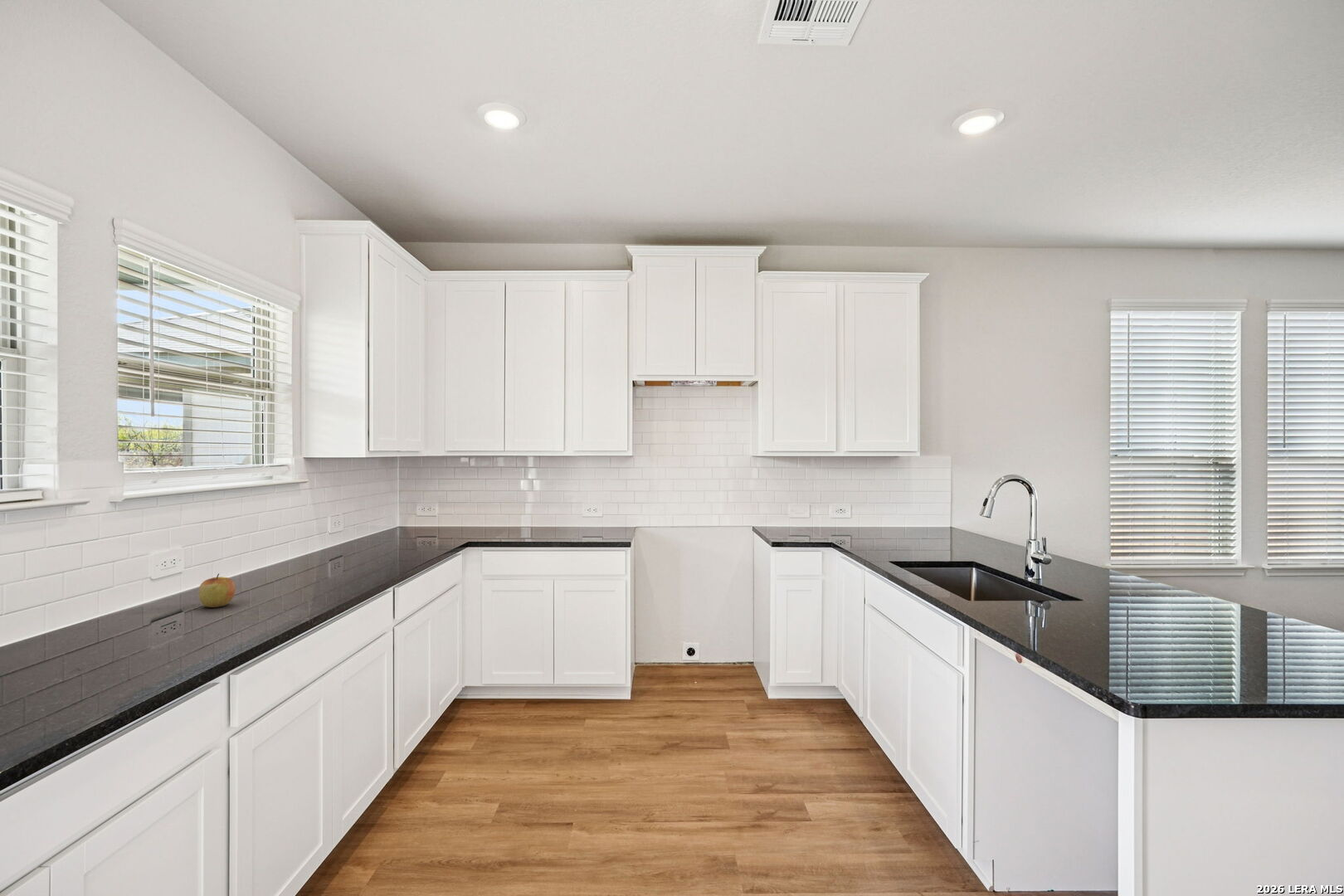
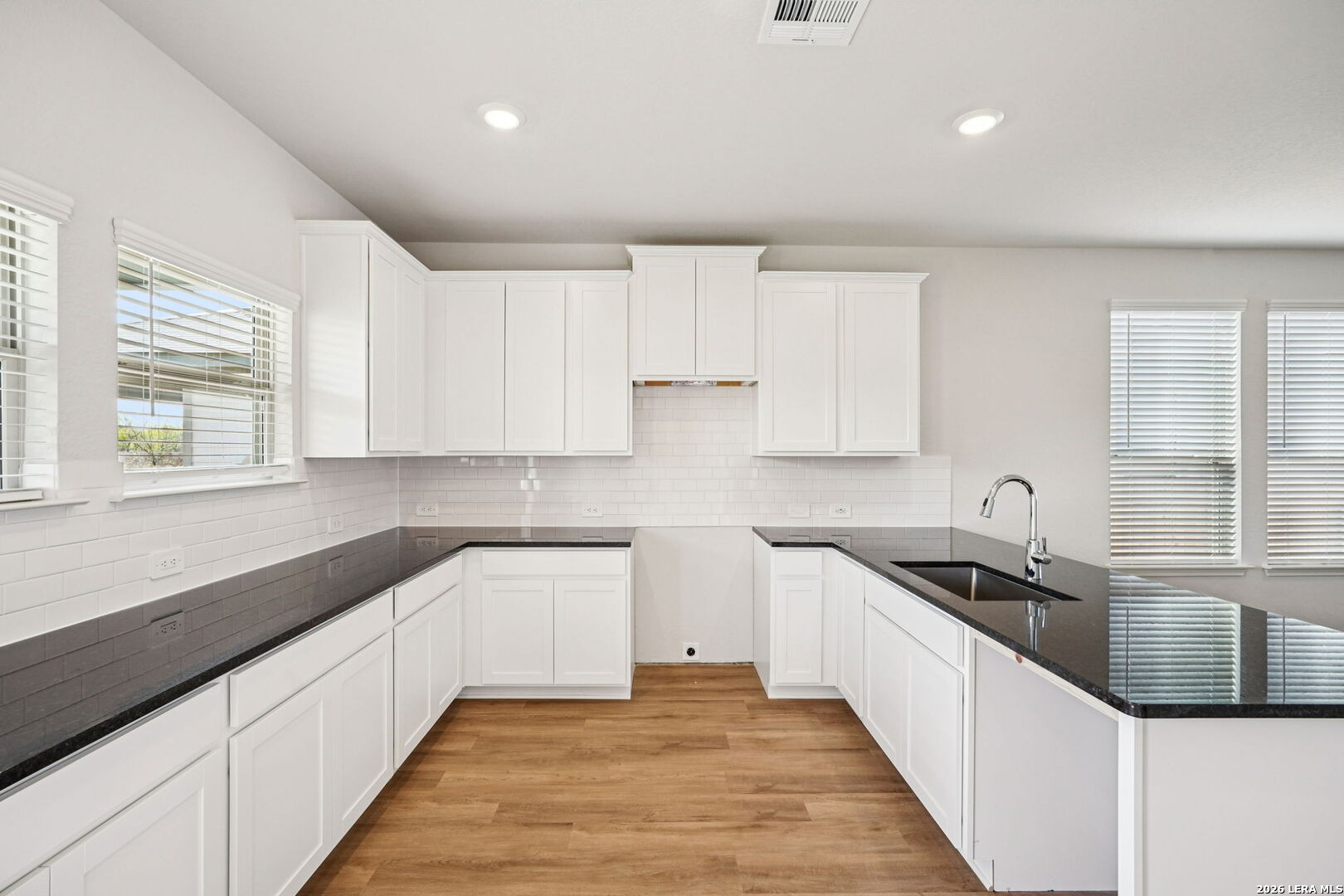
- apple (217, 589)
